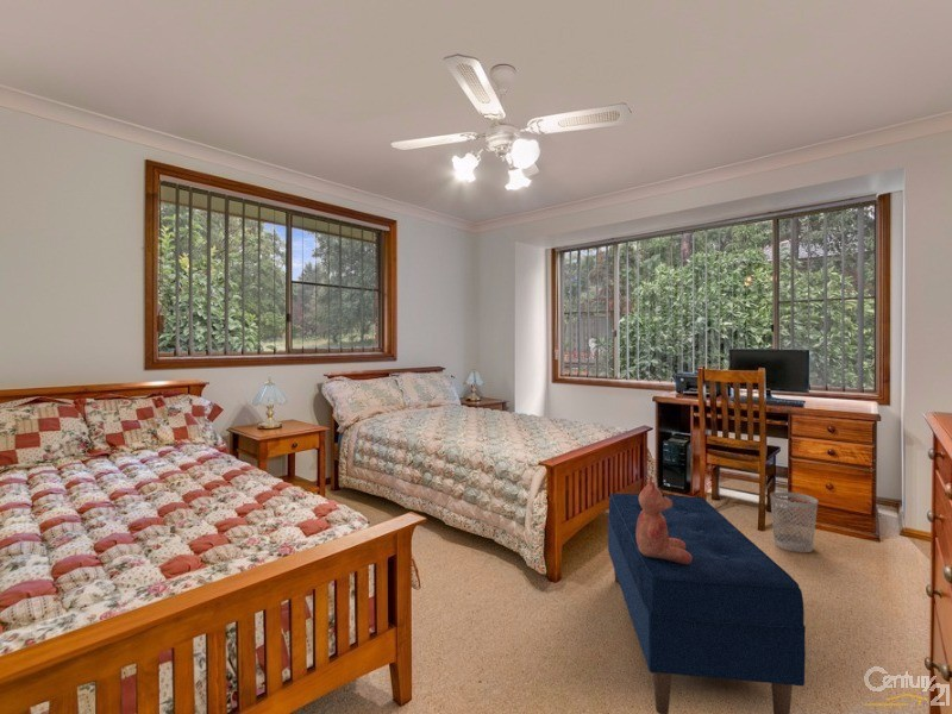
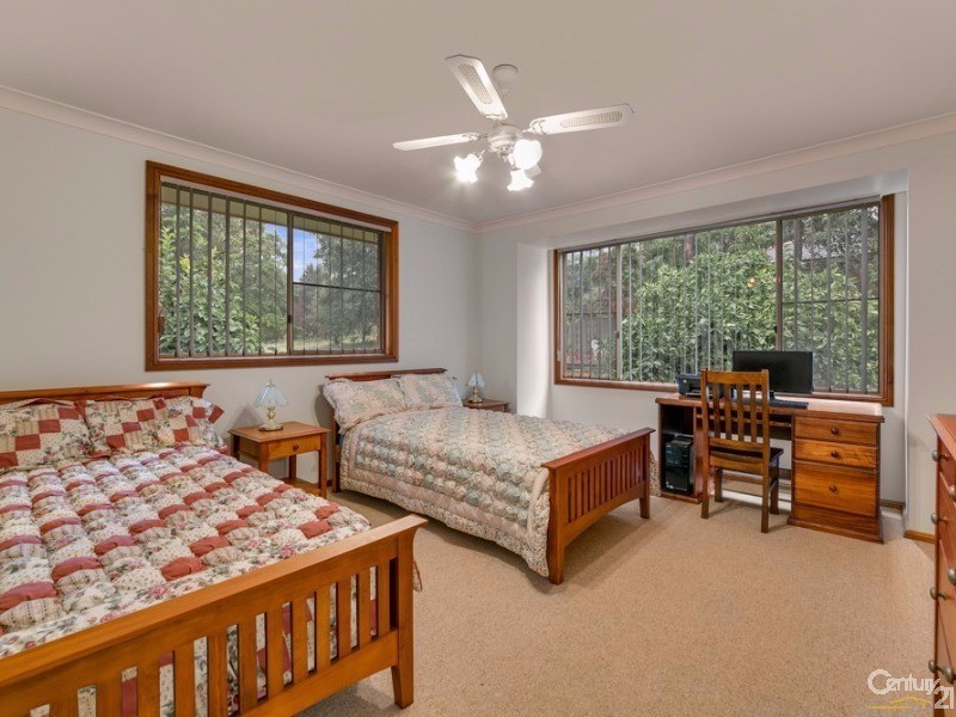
- wastebasket (793, 521)
- teddy bear (662, 518)
- bench (681, 582)
